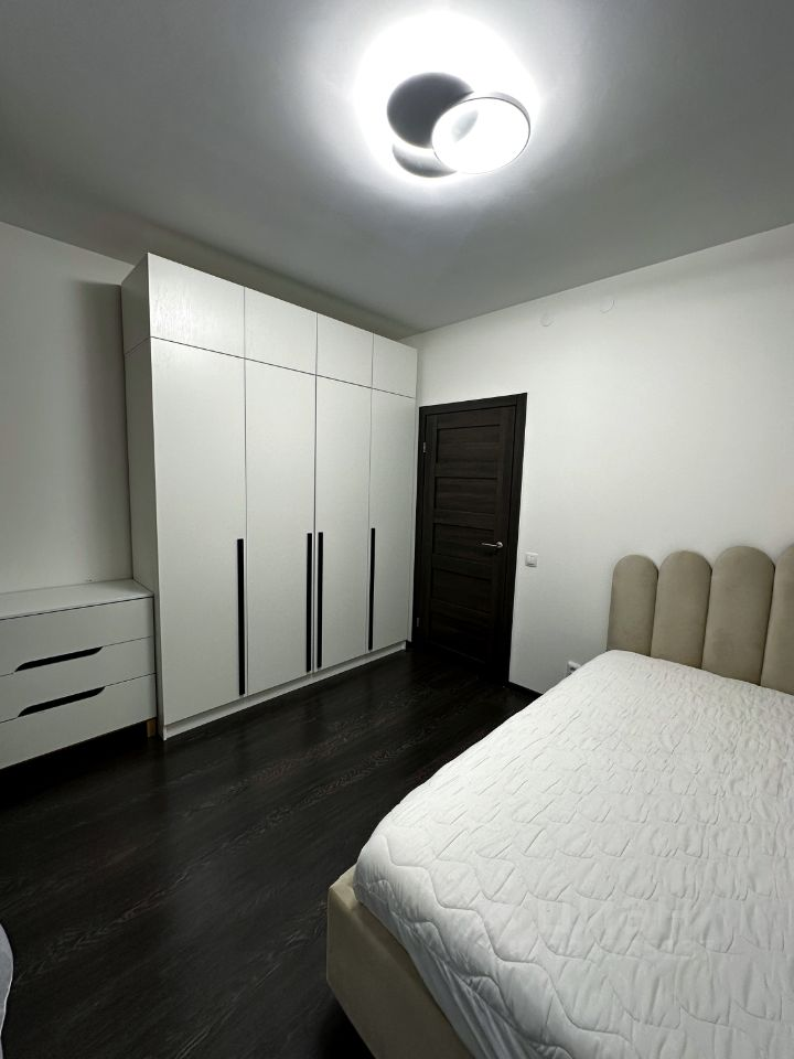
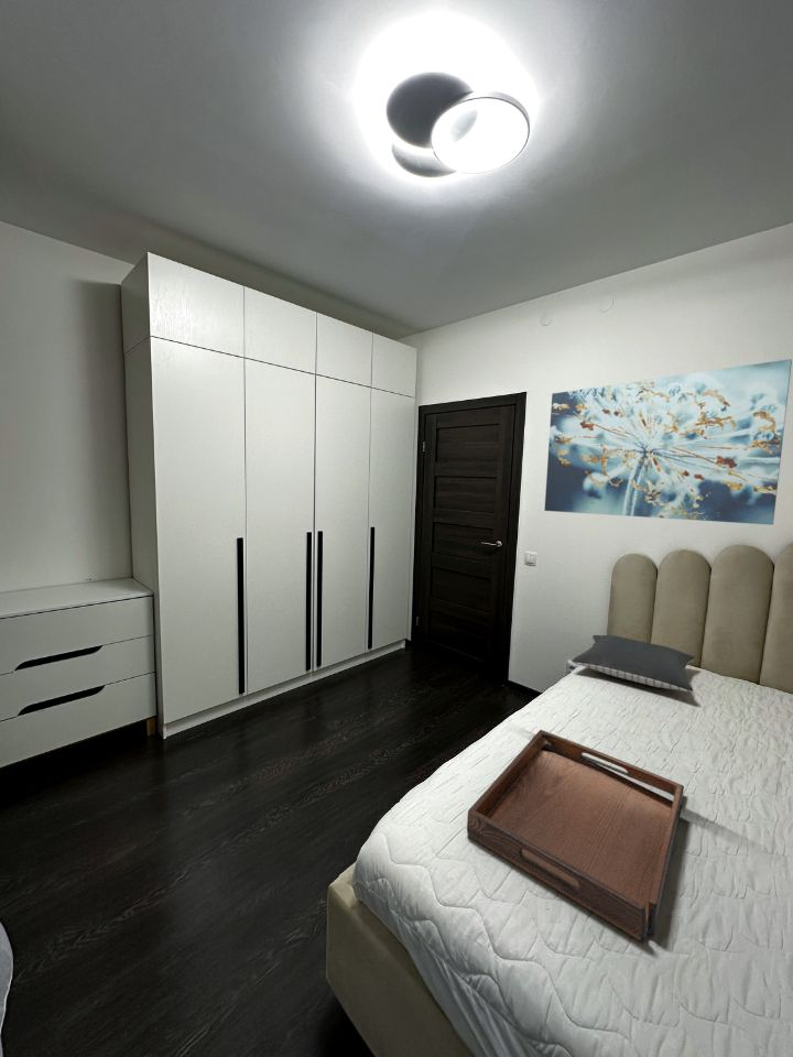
+ wall art (645, 449)
+ pillow (634, 658)
+ serving tray (580, 808)
